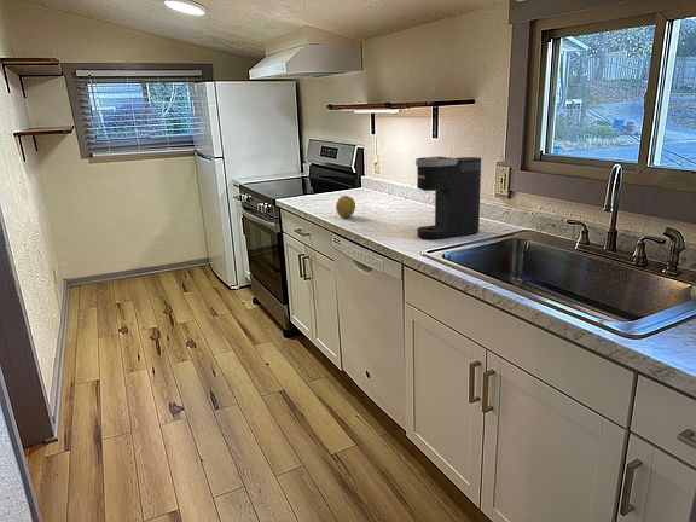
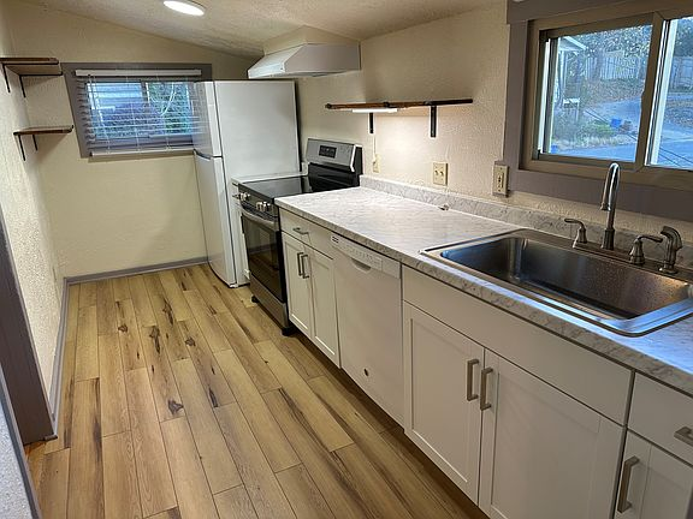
- fruit (346, 207)
- coffee maker (448, 196)
